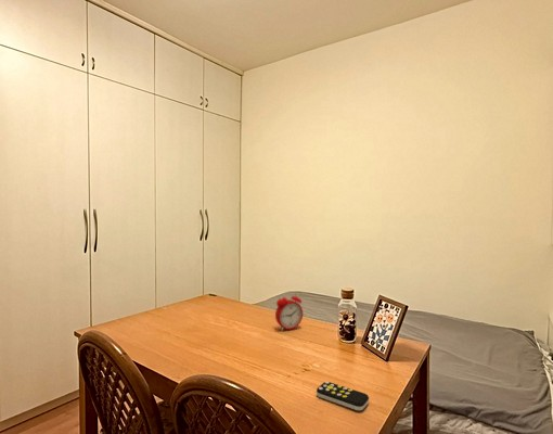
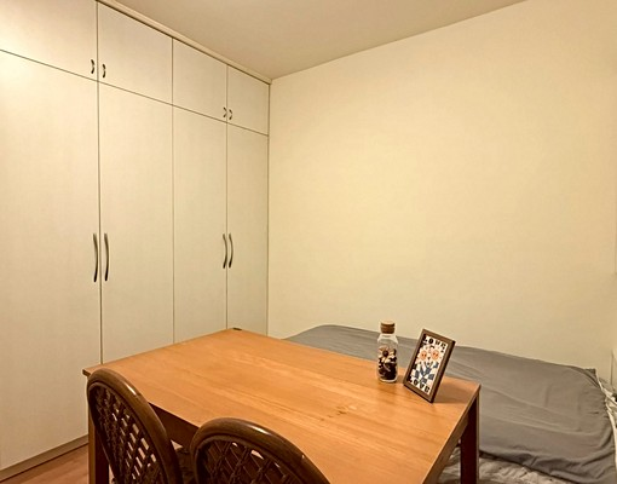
- remote control (342, 395)
- alarm clock (288, 309)
